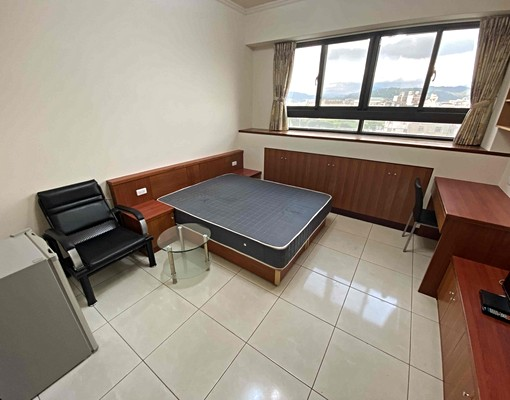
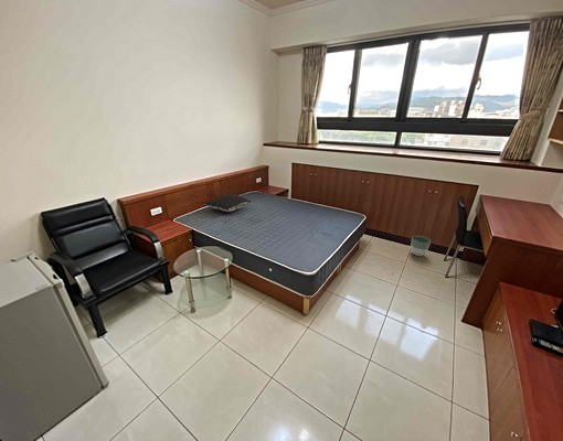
+ pillow (227, 203)
+ planter (418, 246)
